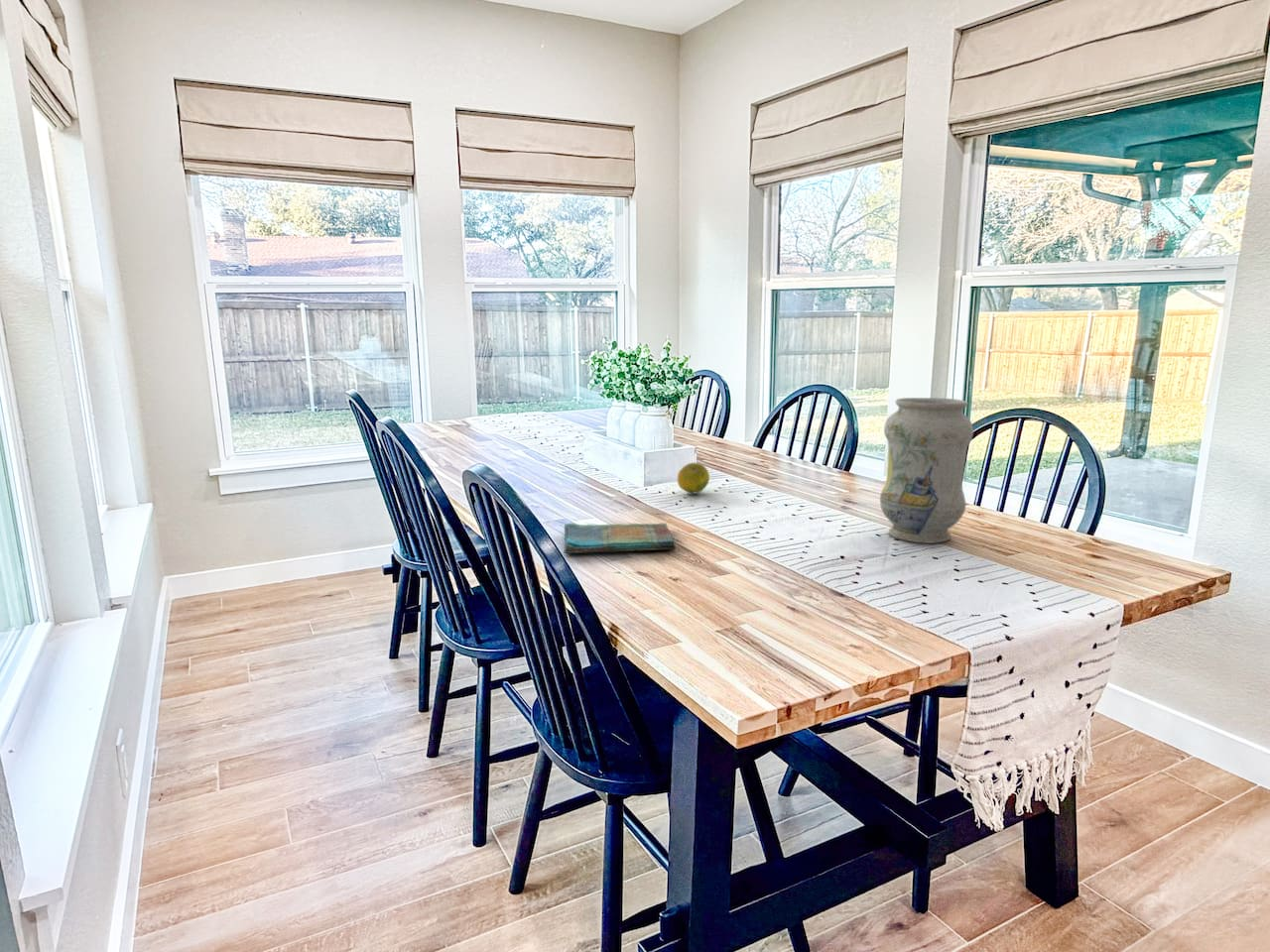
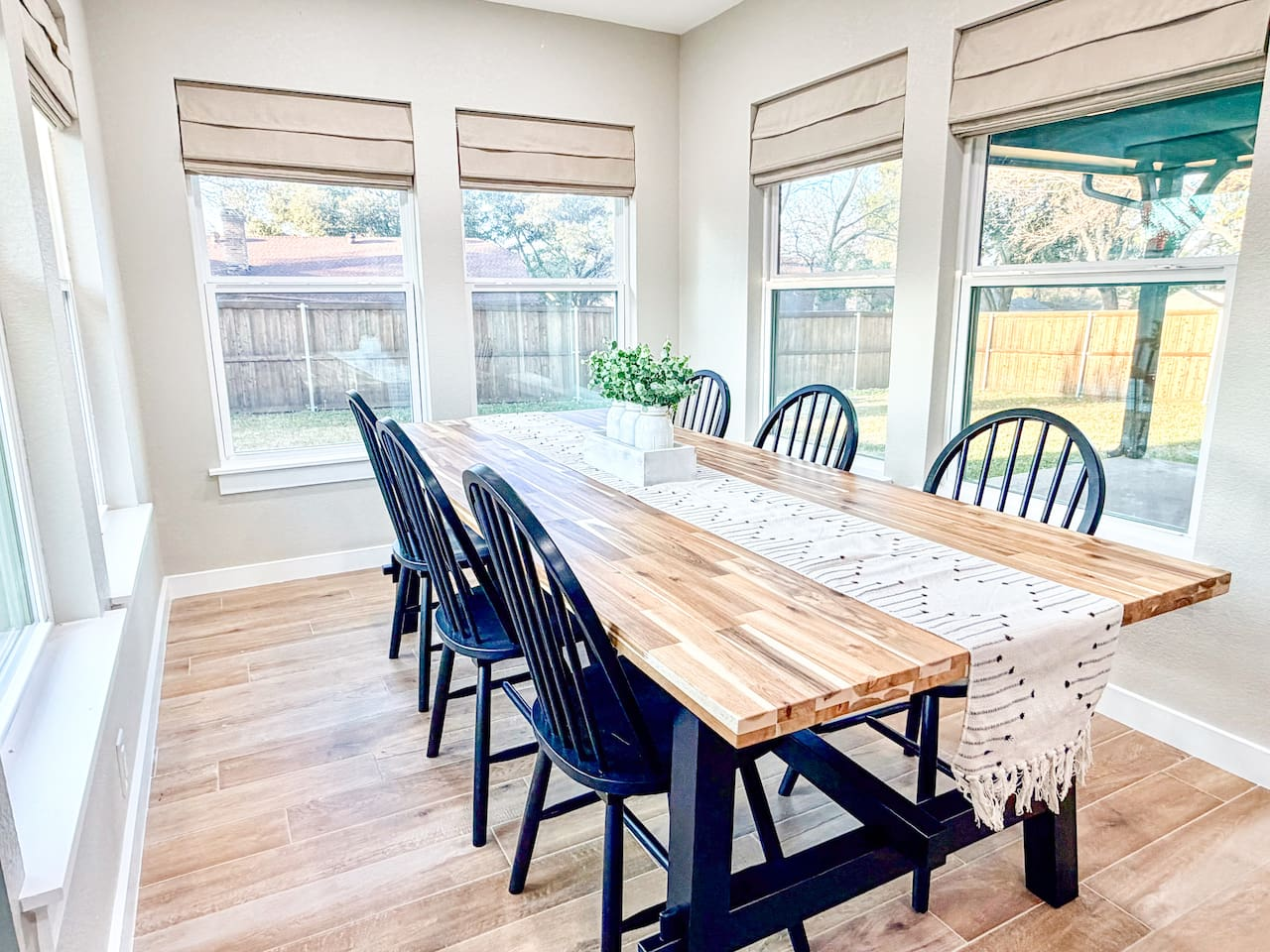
- fruit (693, 478)
- vase (925, 468)
- dish towel (617, 536)
